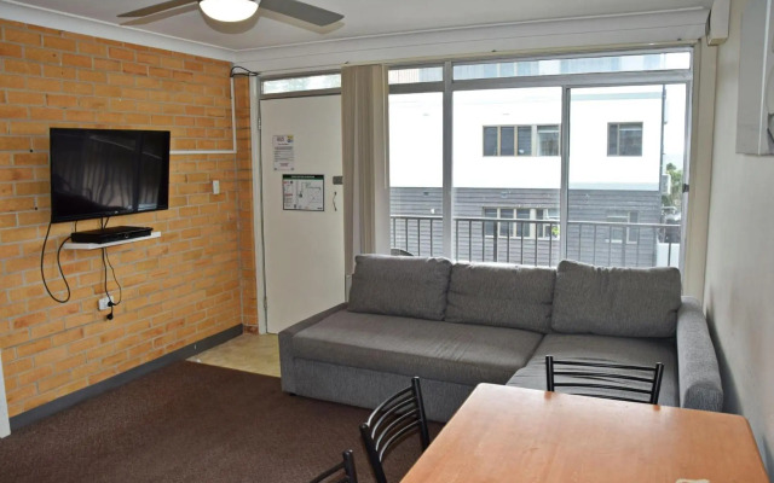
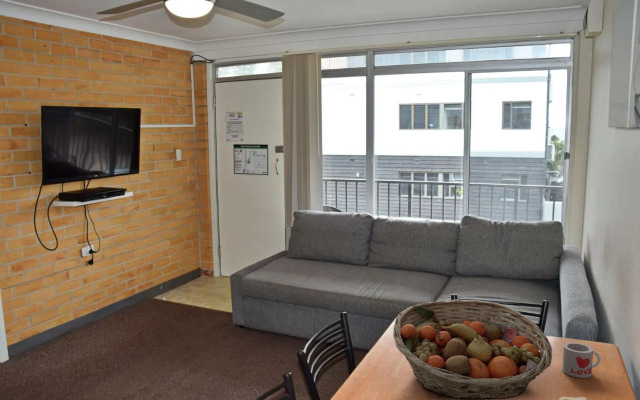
+ mug (582, 359)
+ fruit basket (469, 347)
